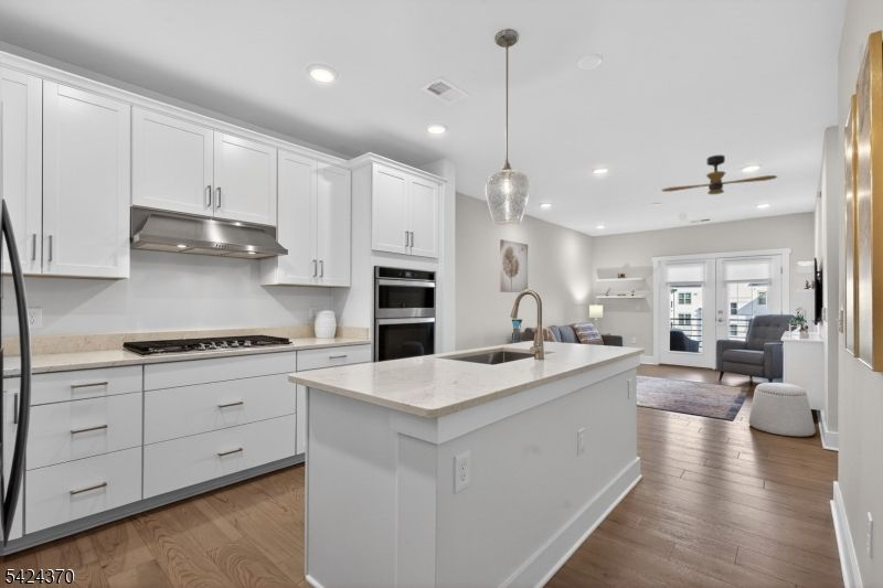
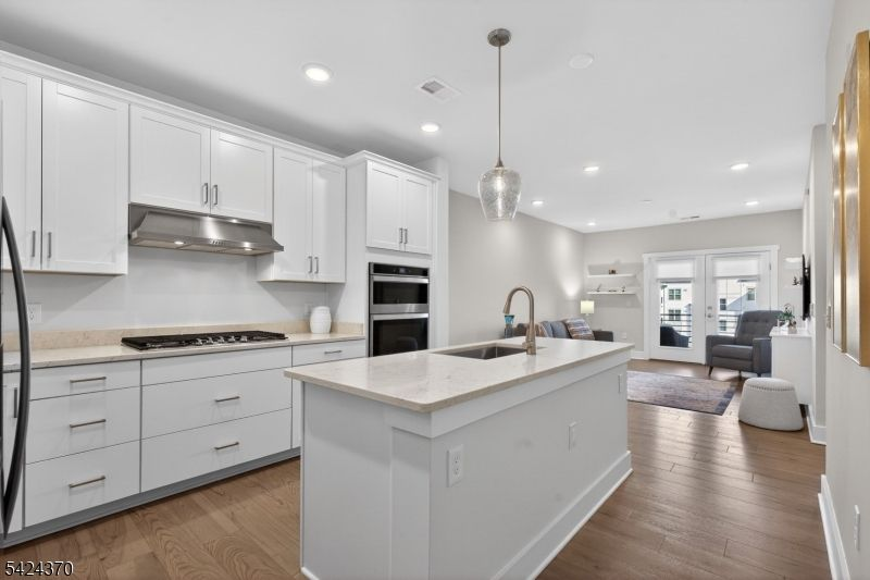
- ceiling fan (715, 172)
- wall art (514, 267)
